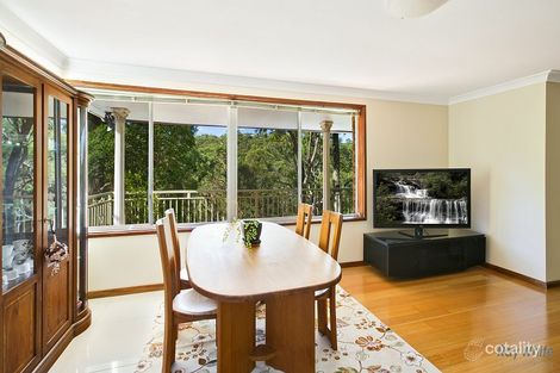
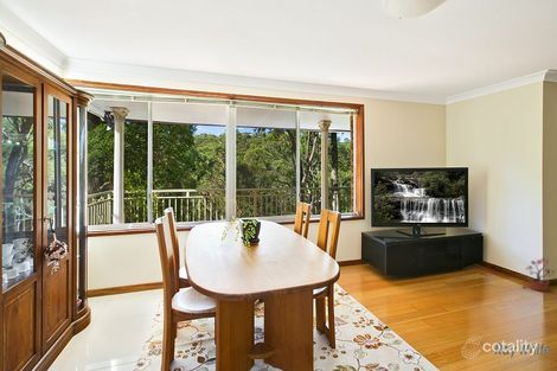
+ potted plant (537, 273)
